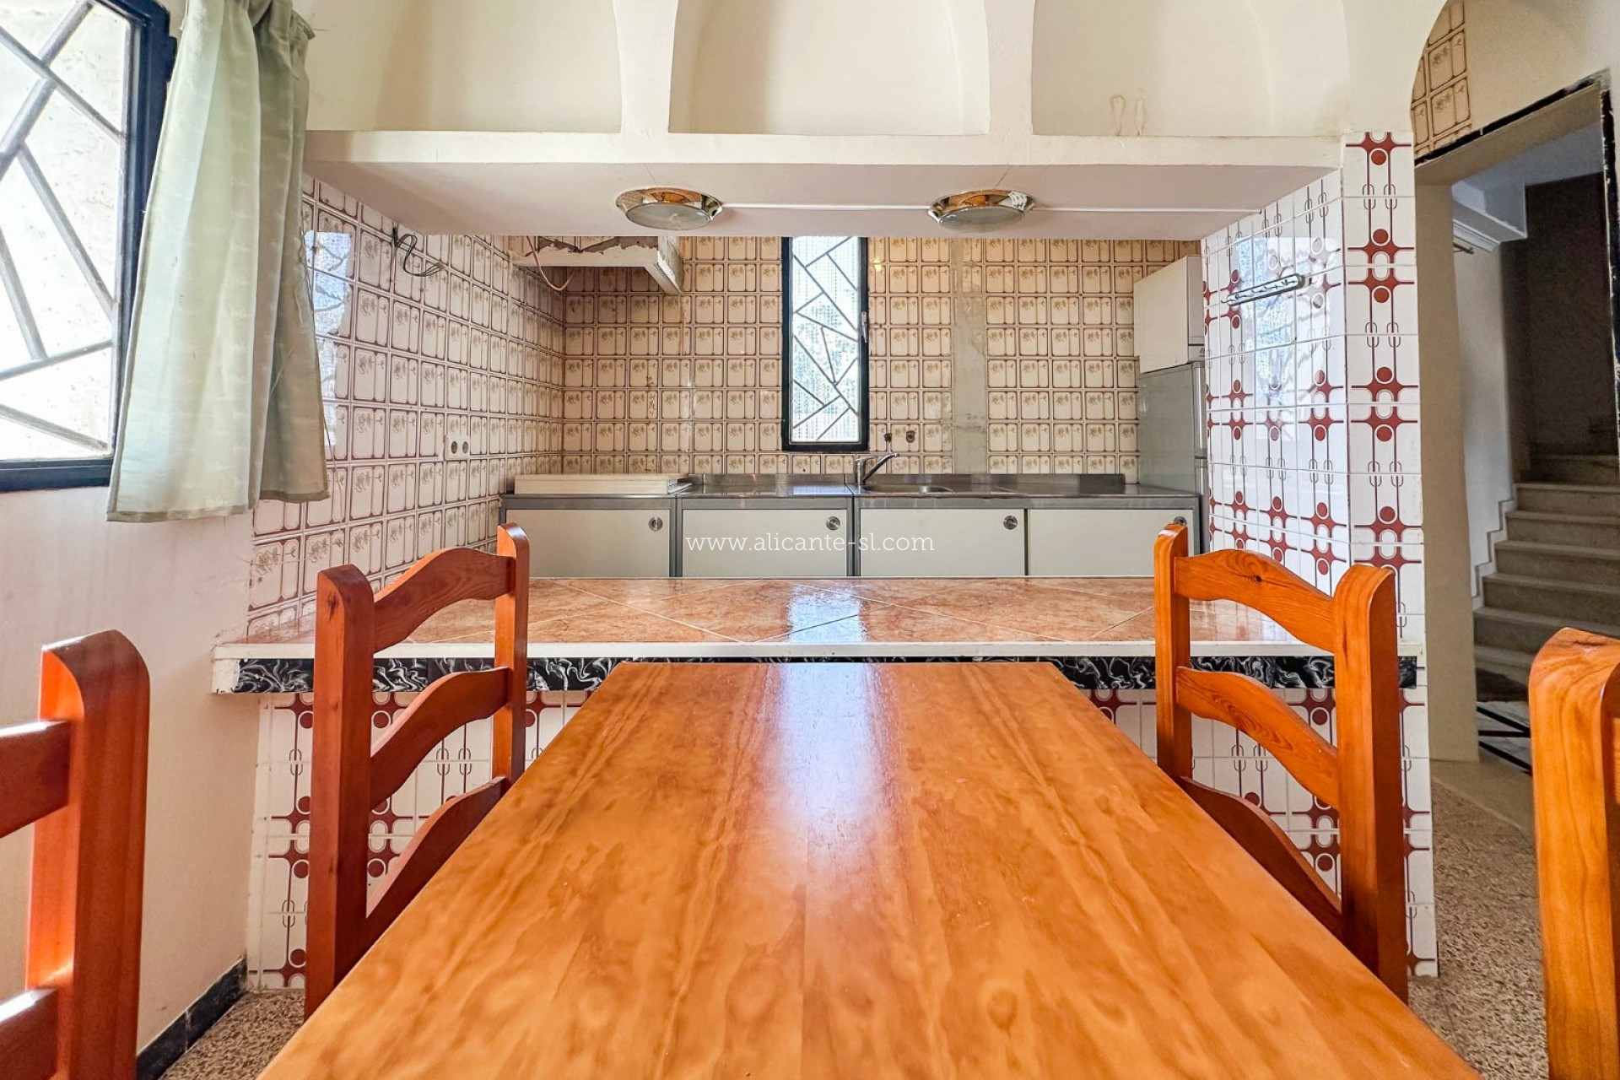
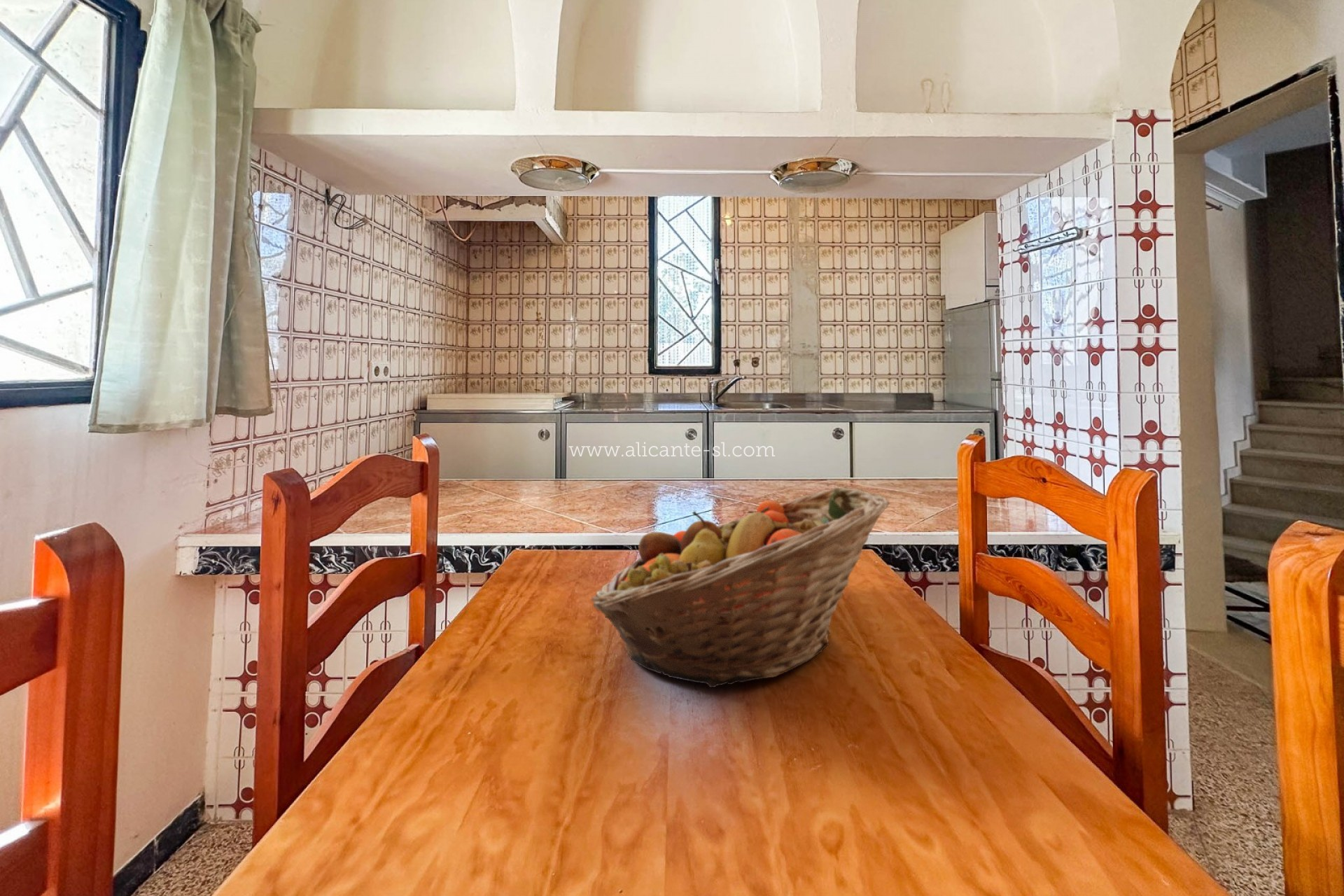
+ fruit basket (741, 566)
